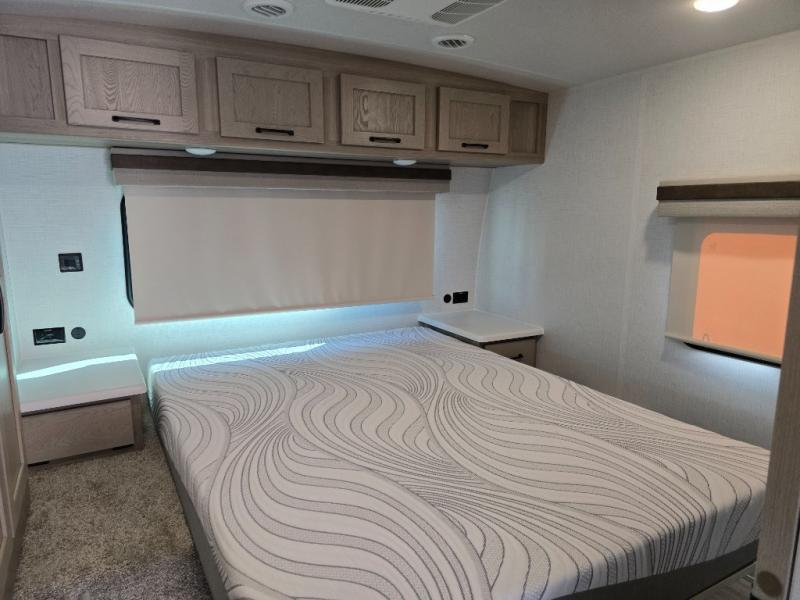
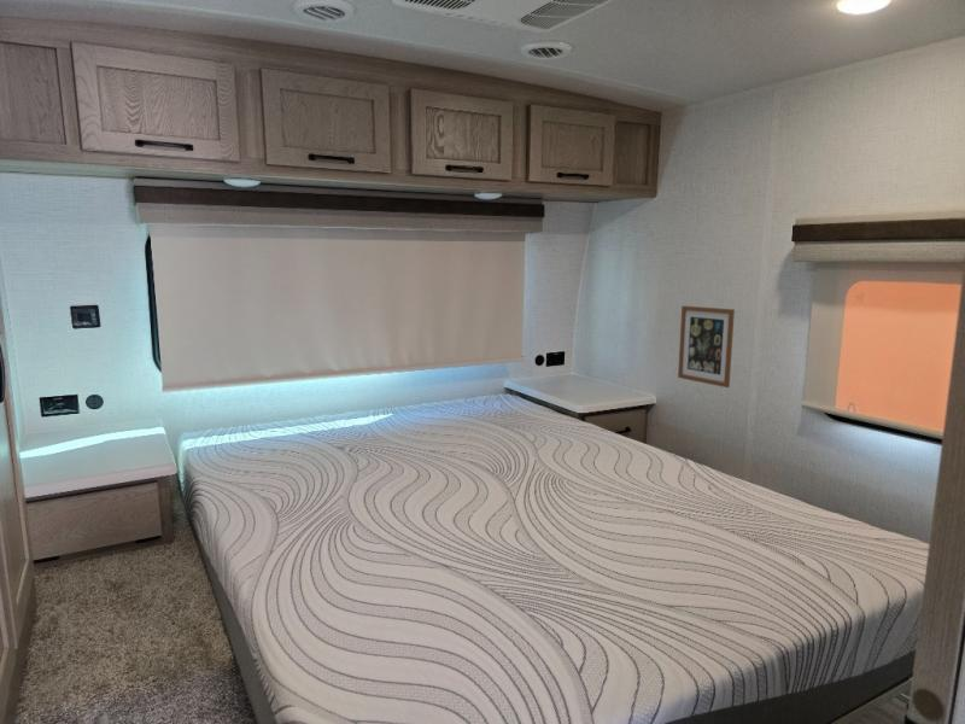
+ wall art (704, 345)
